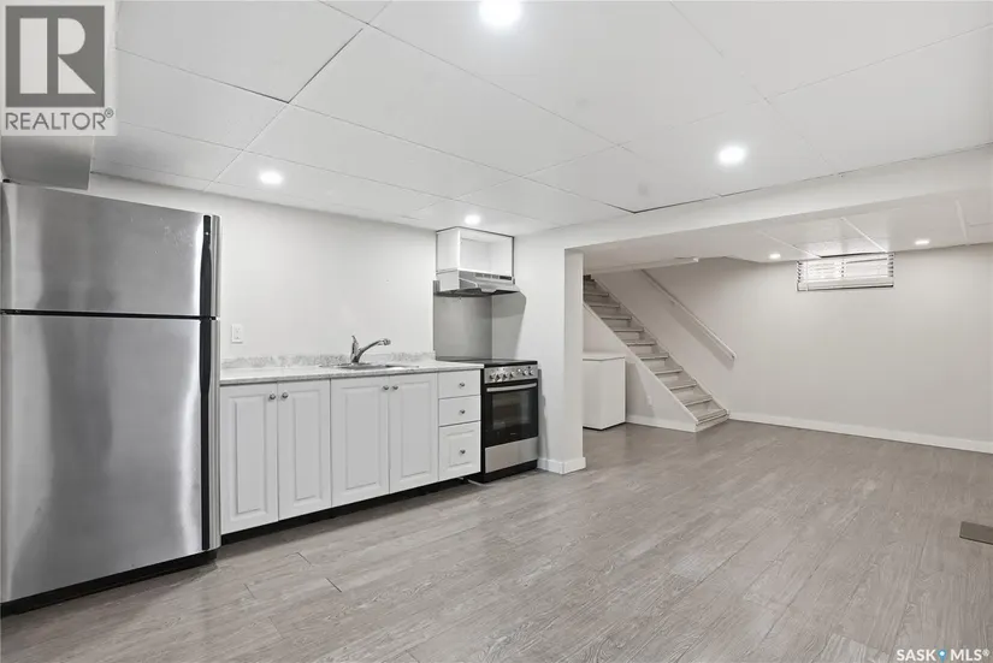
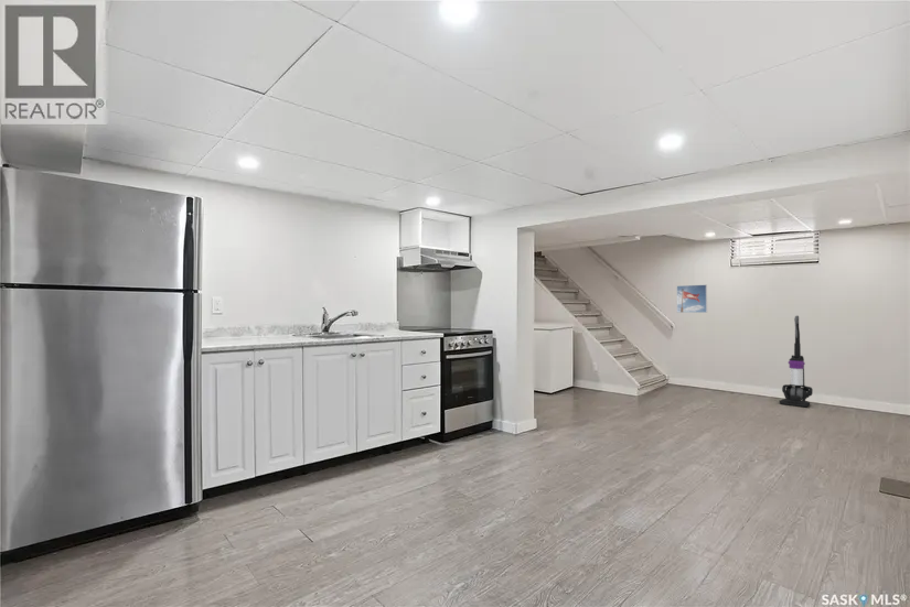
+ vacuum cleaner (795, 359)
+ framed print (692, 299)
